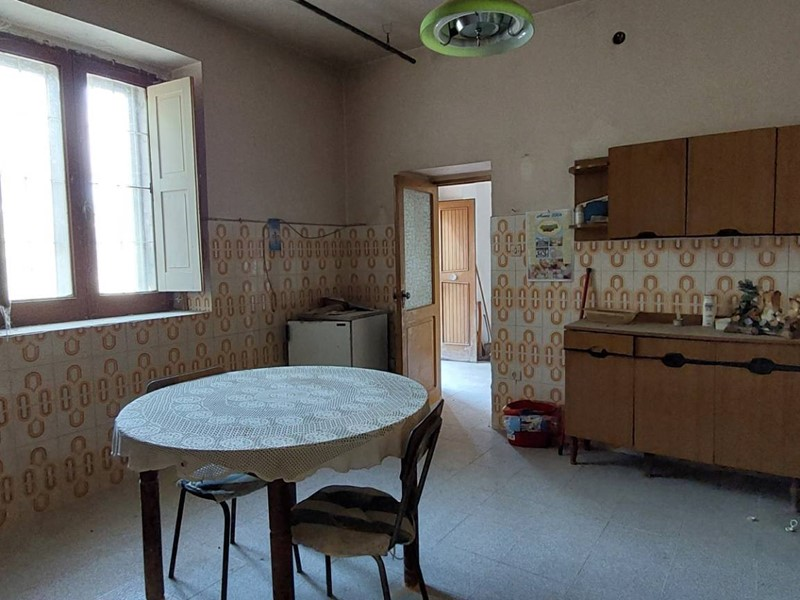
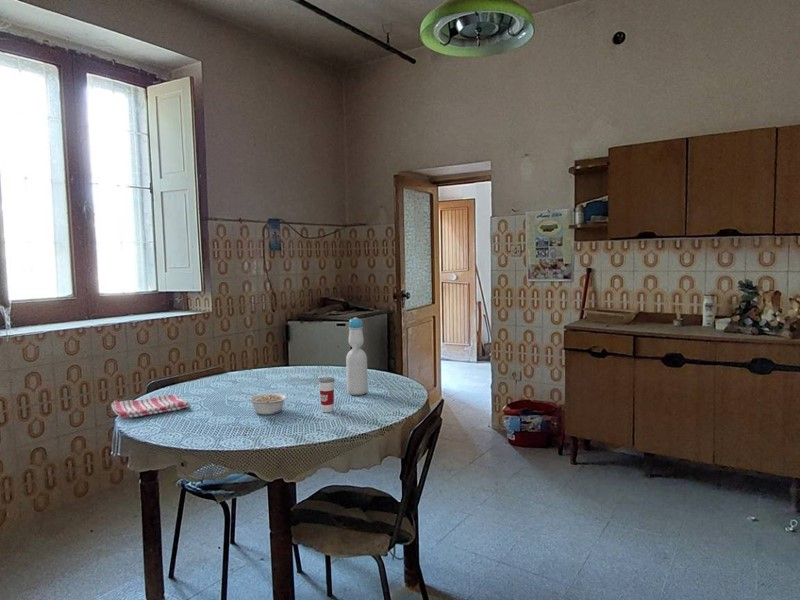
+ legume (269, 403)
+ cup (326, 389)
+ dish towel (151, 404)
+ bottle (356, 355)
